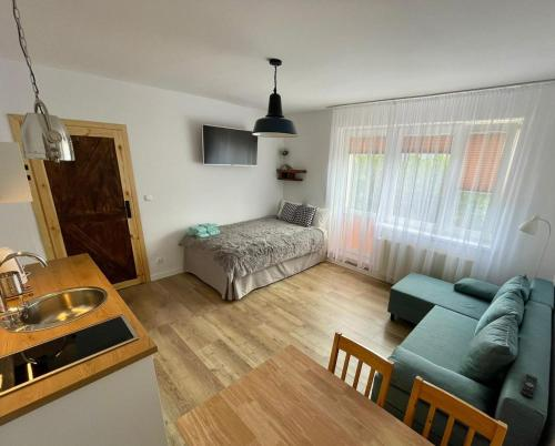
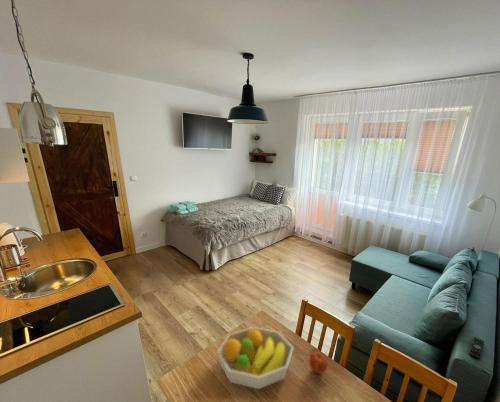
+ fruit bowl (255, 353)
+ apple (318, 362)
